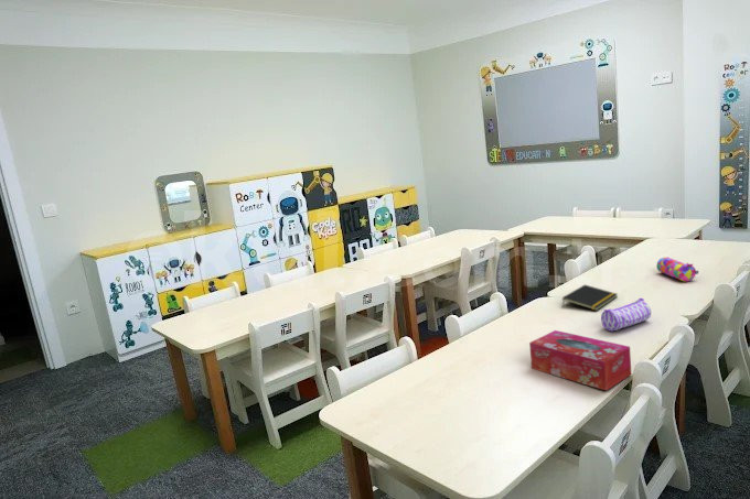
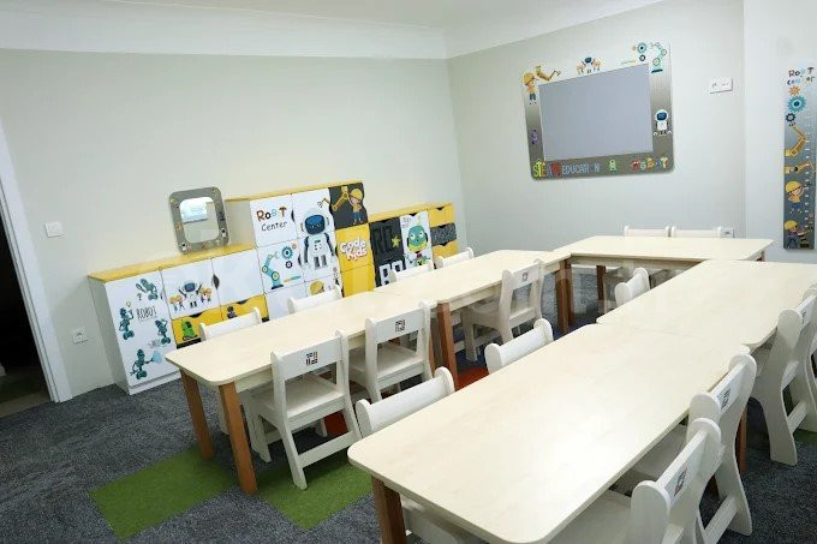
- pencil case (676, 268)
- tissue box (578, 358)
- pencil case (625, 314)
- notepad (590, 296)
